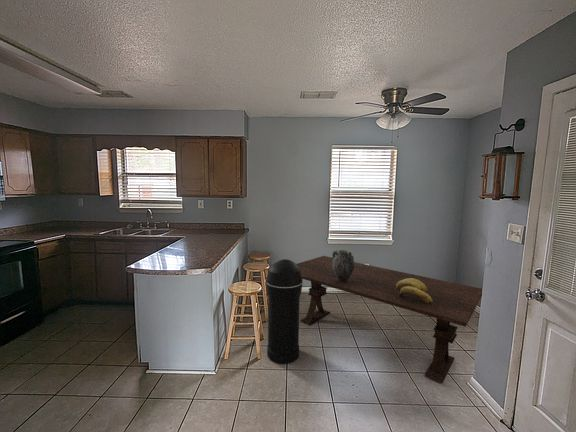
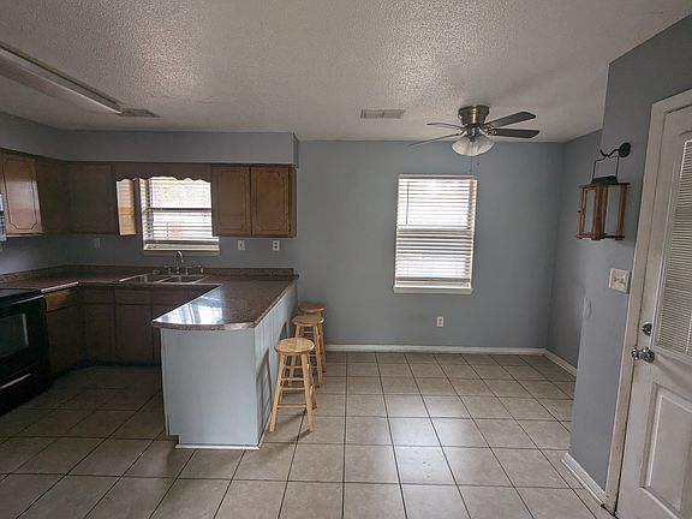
- ceramic jug (342, 265)
- trash can (284, 307)
- banana bunch (414, 289)
- dining table (373, 299)
